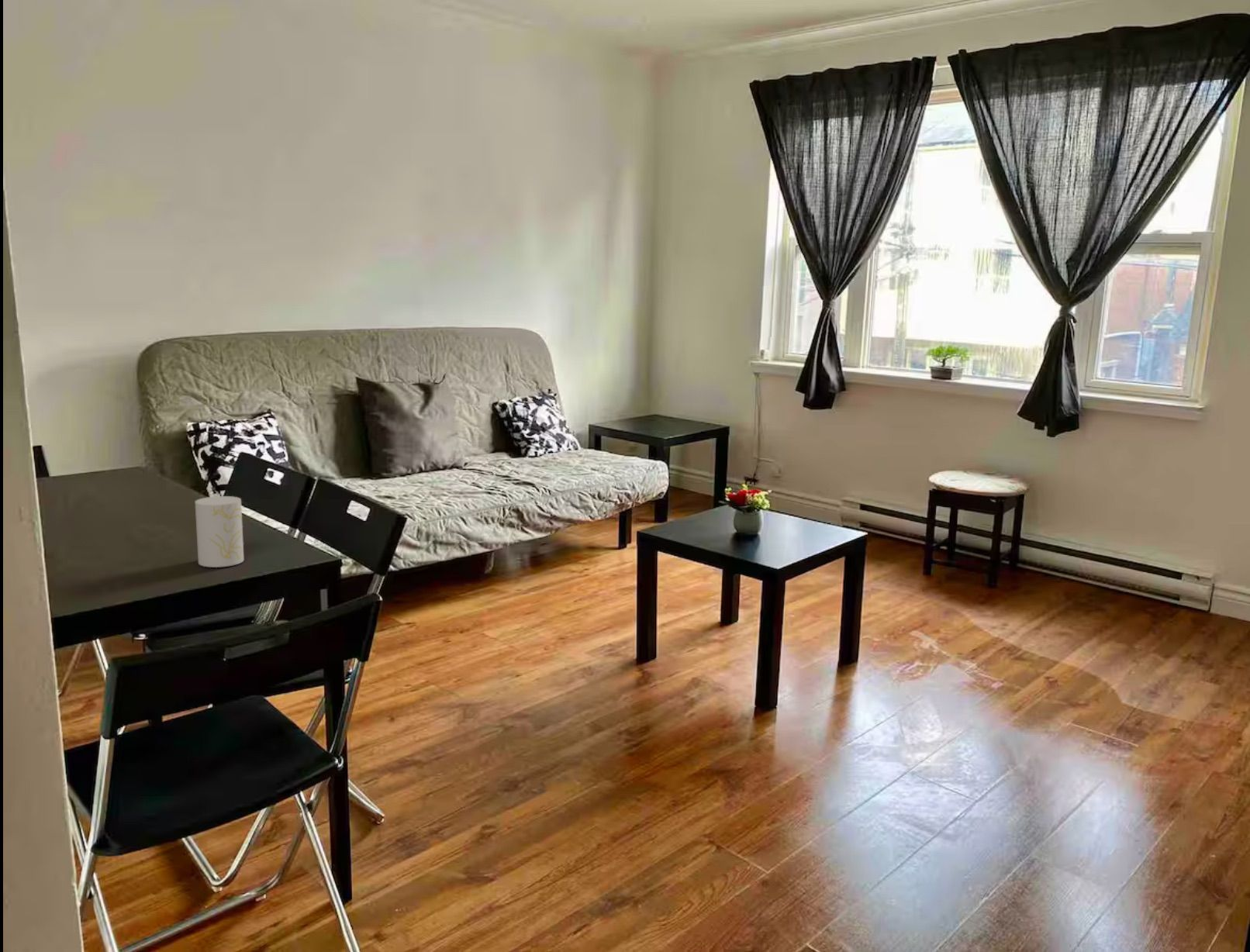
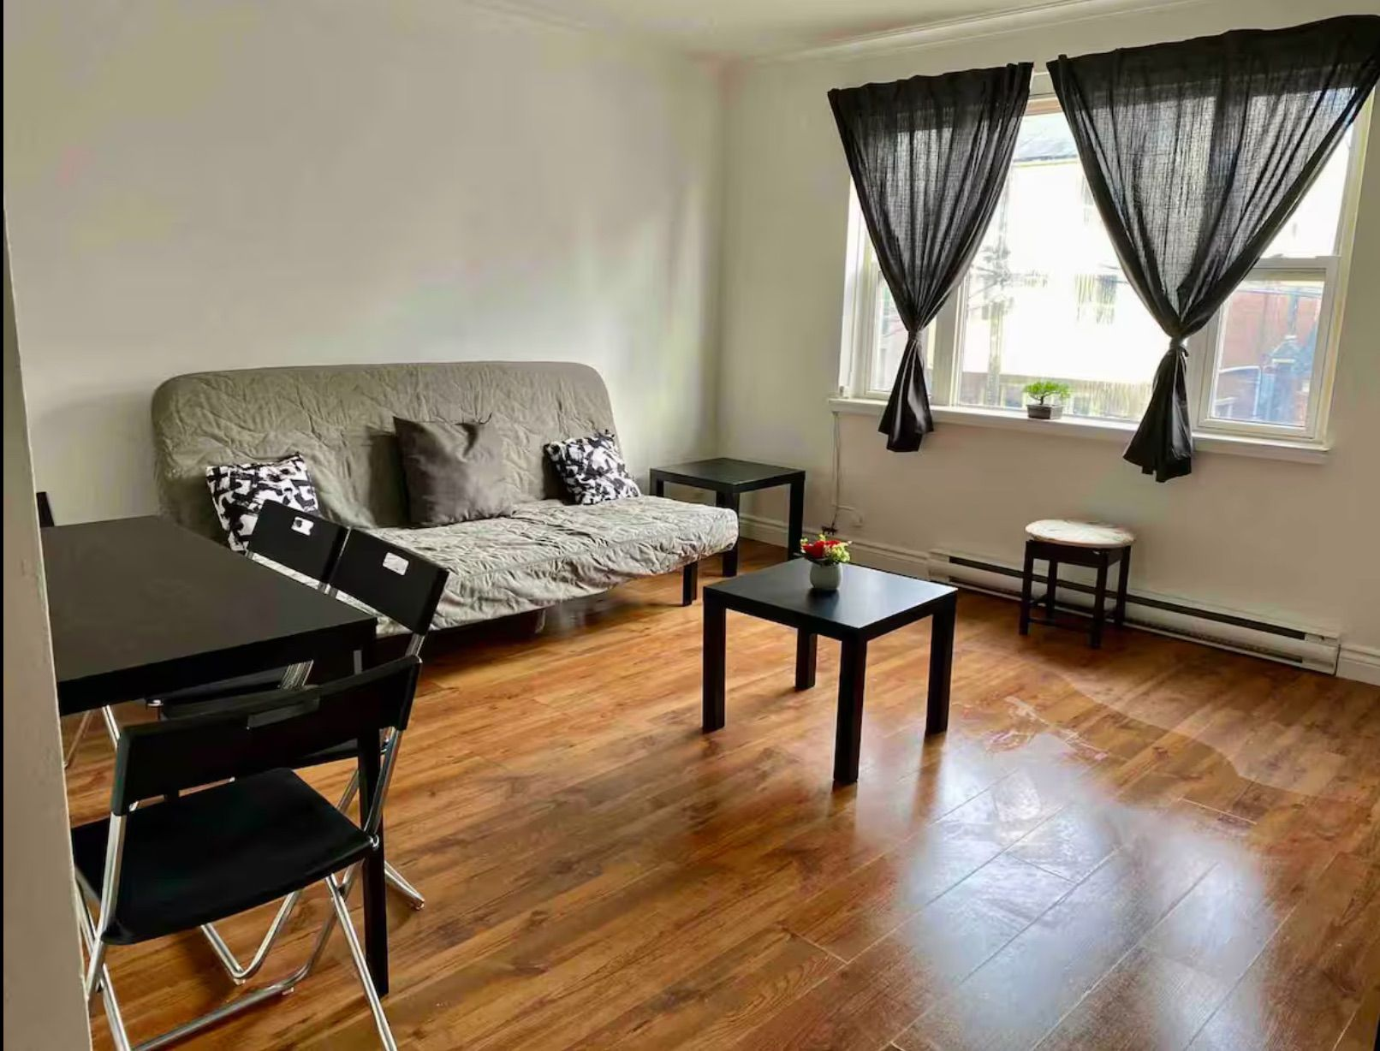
- cup (219, 531)
